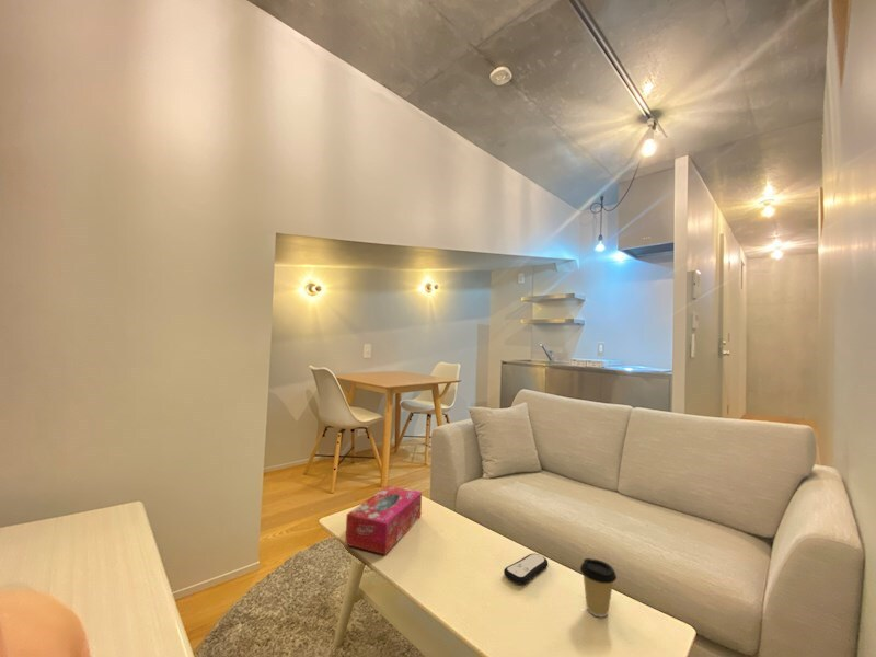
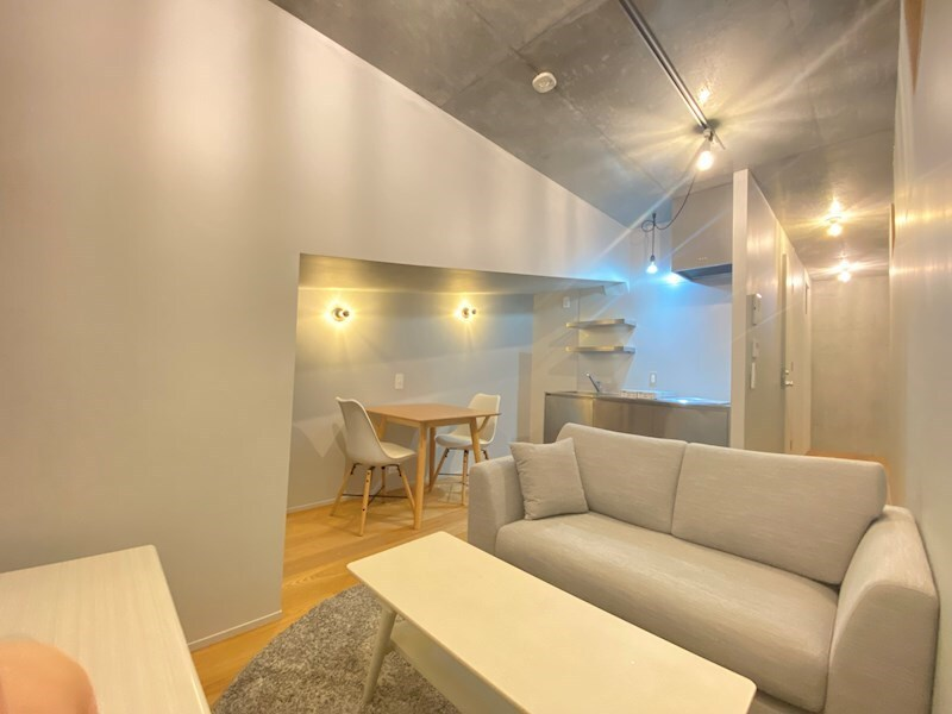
- remote control (527, 567)
- tissue box (387, 516)
- coffee cup (597, 587)
